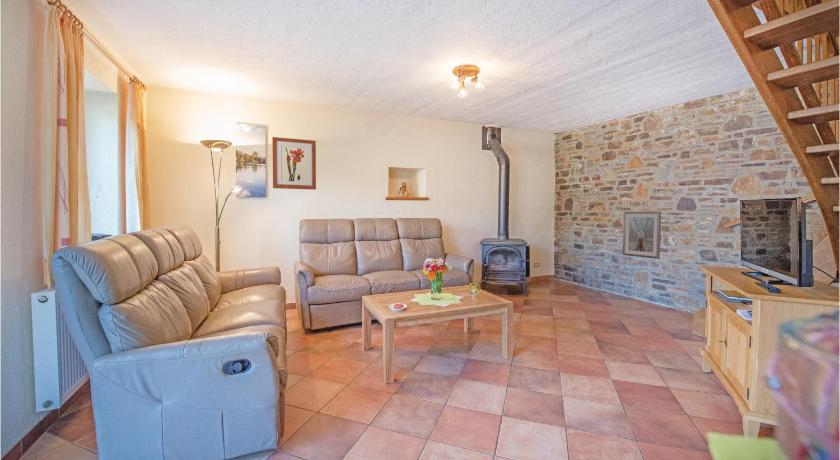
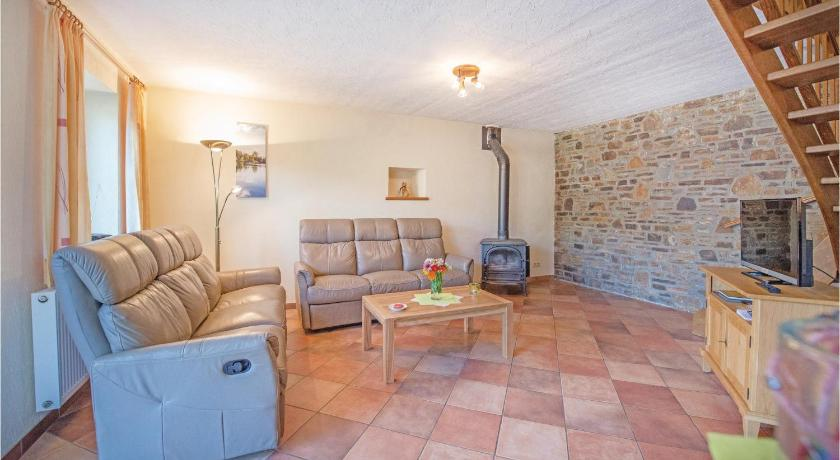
- wall art (294, 164)
- picture frame (640, 234)
